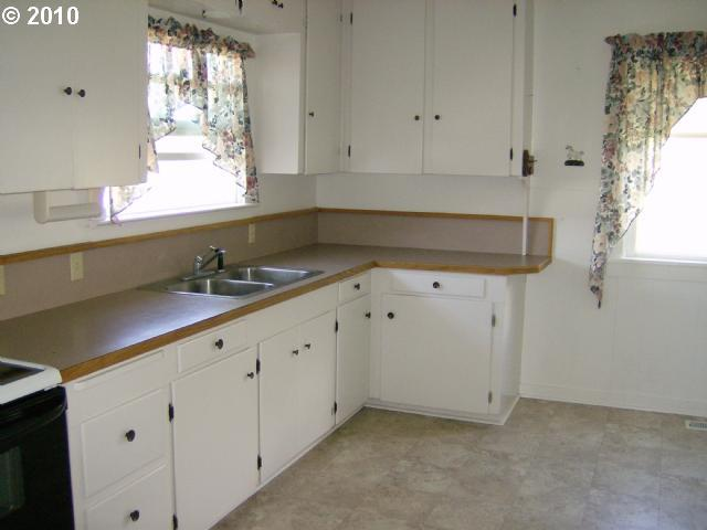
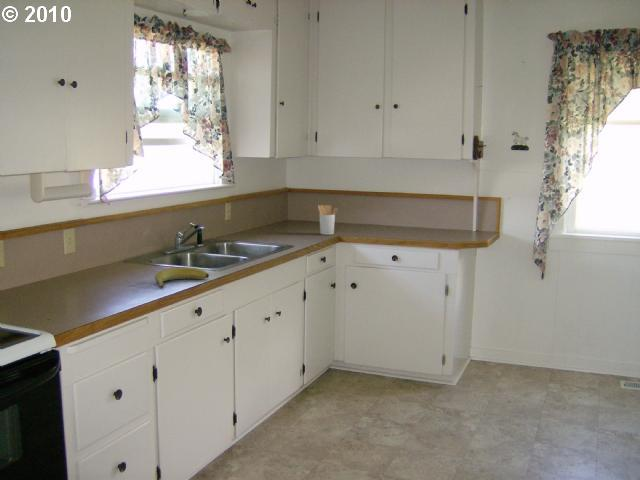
+ utensil holder (326, 218)
+ banana (177, 276)
